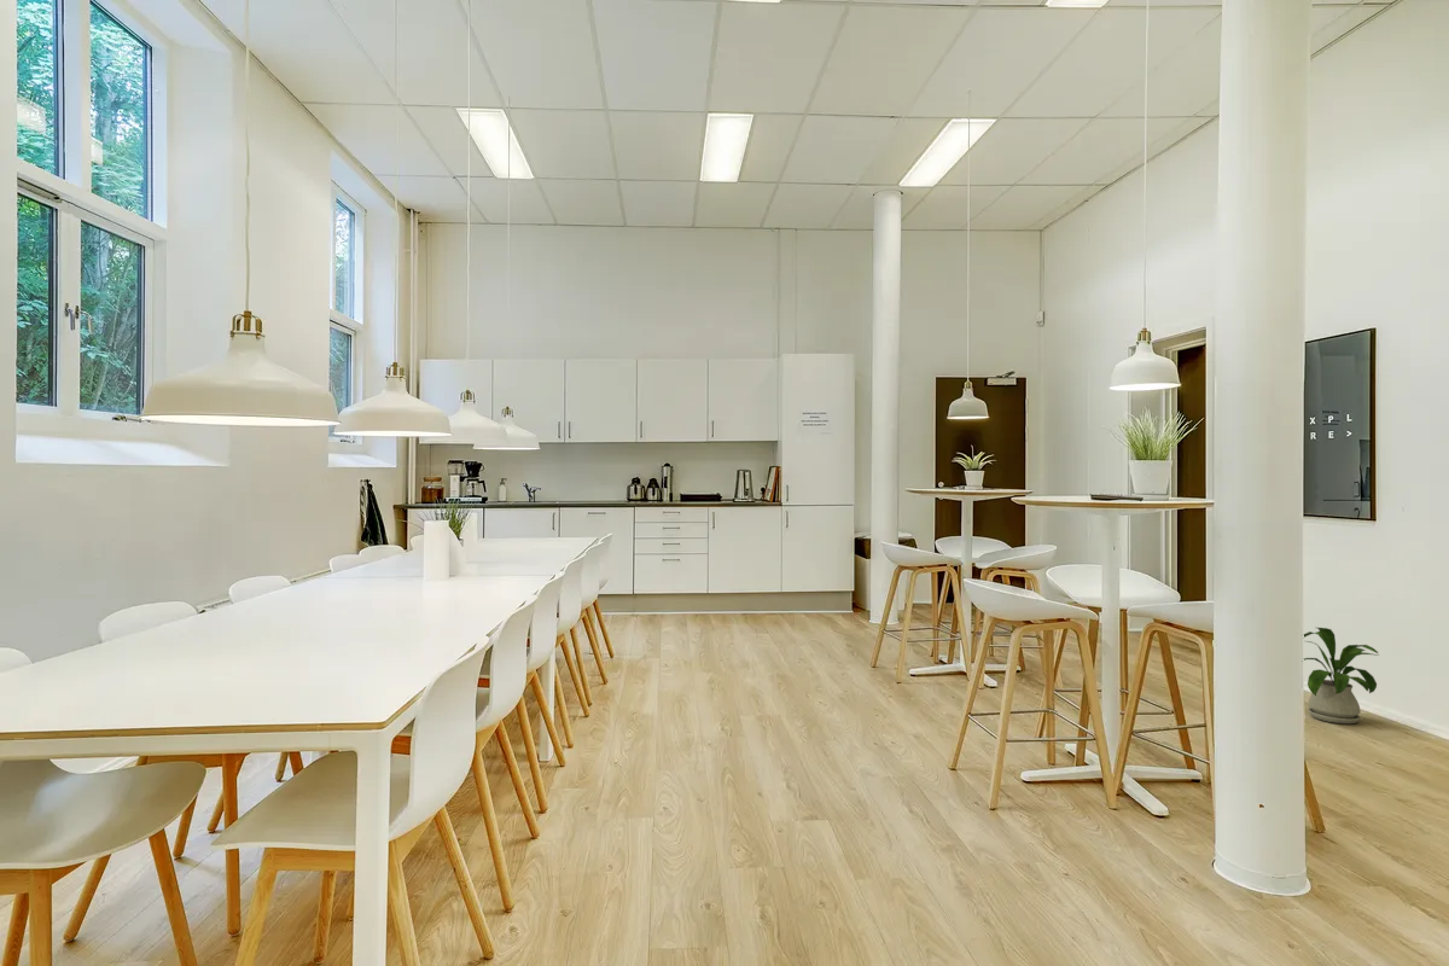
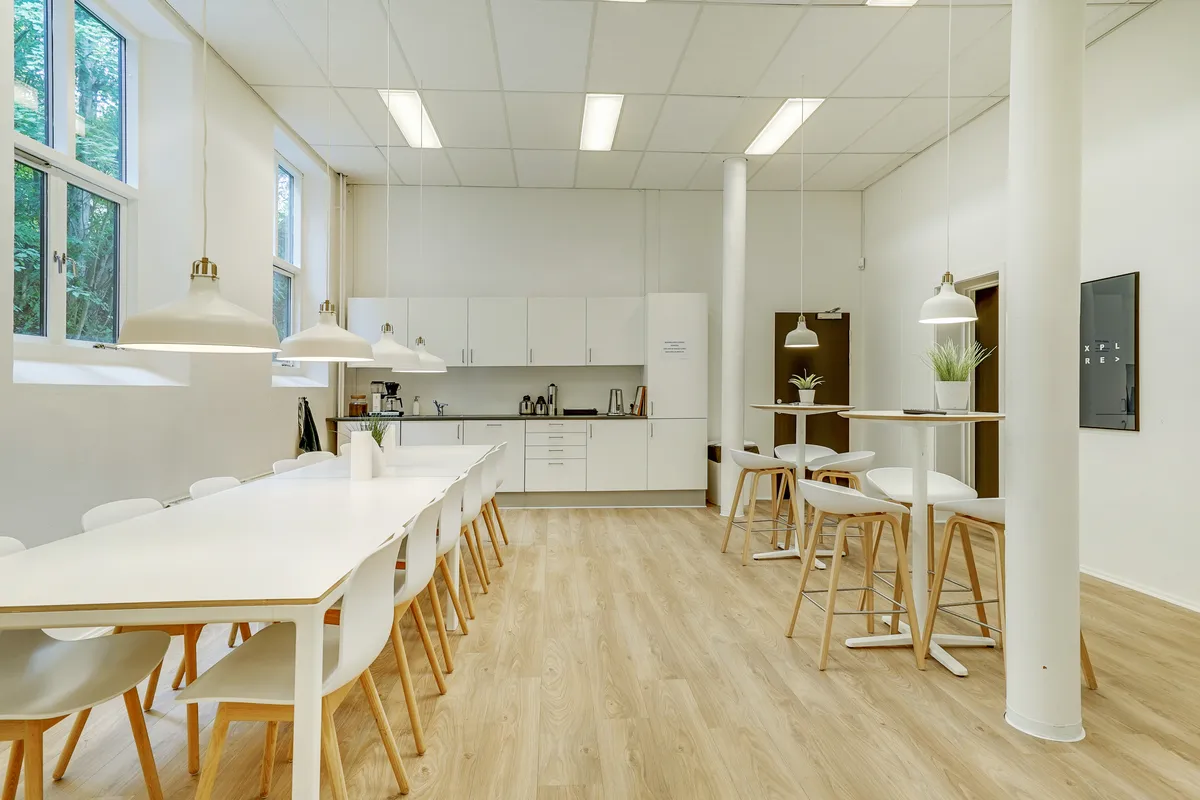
- house plant (1344, 671)
